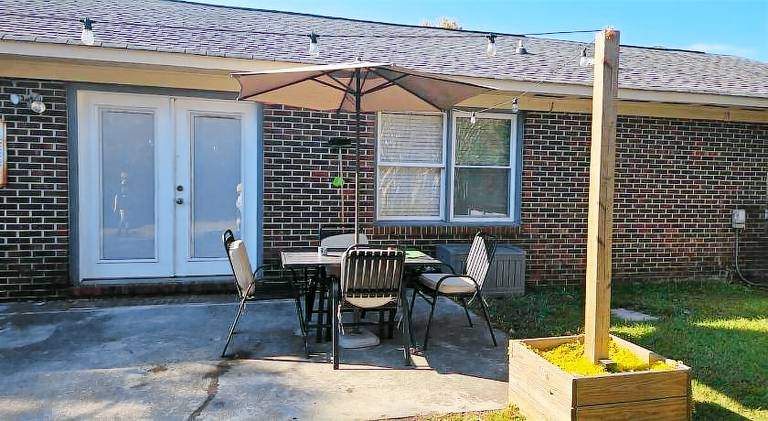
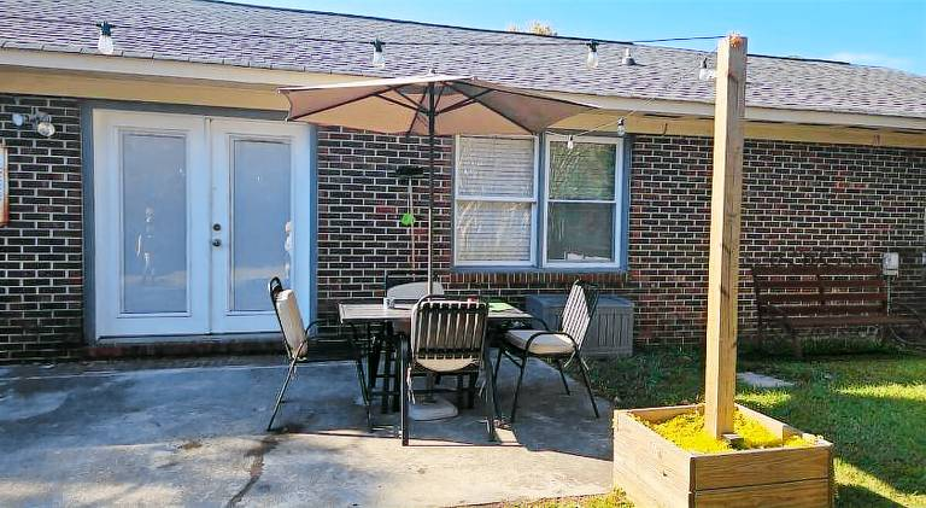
+ garden bench (837, 299)
